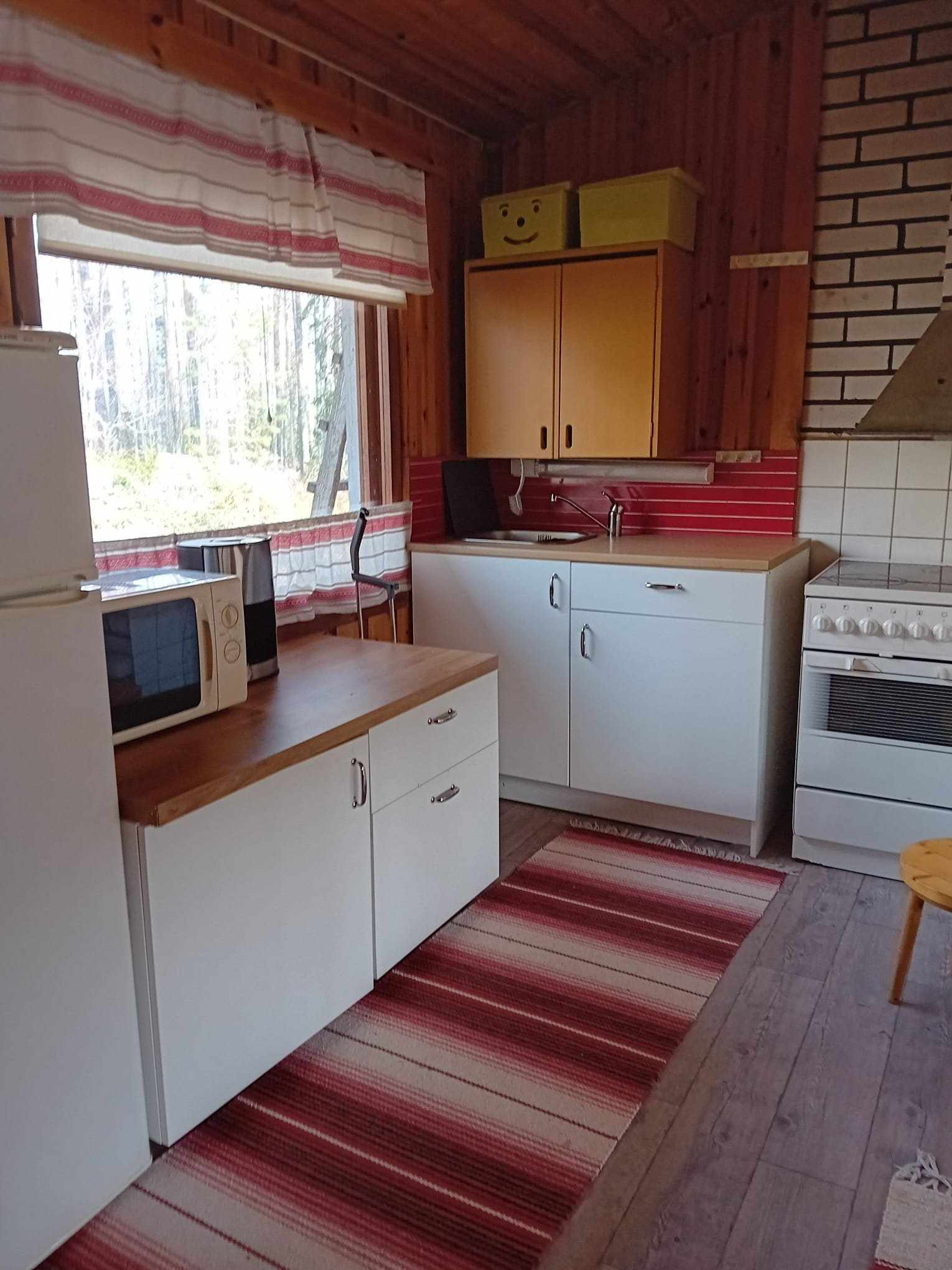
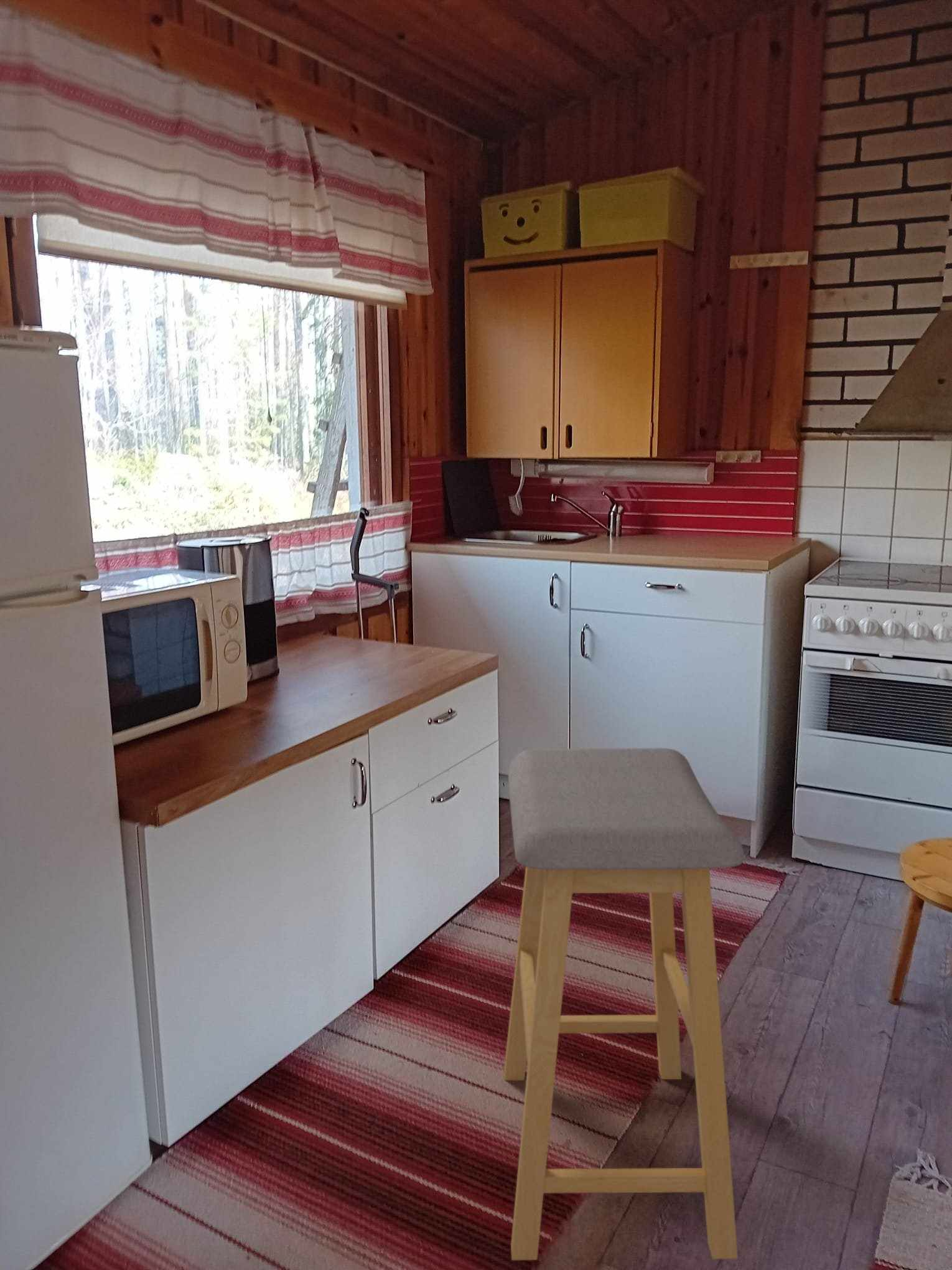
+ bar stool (609, 1015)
